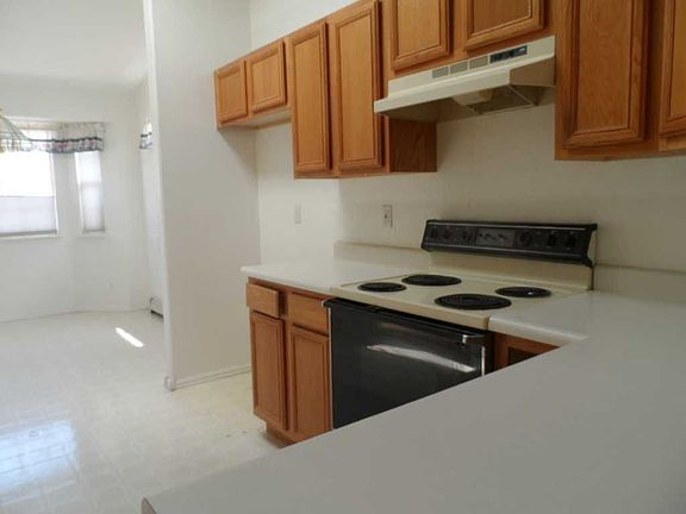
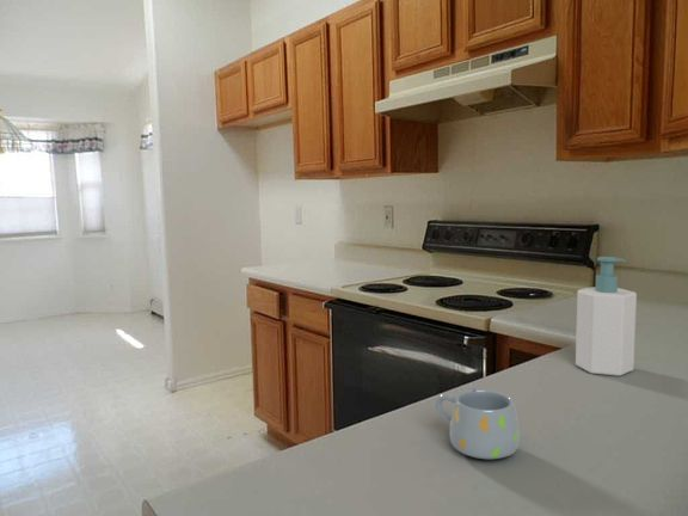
+ mug (473, 420)
+ soap bottle (606, 313)
